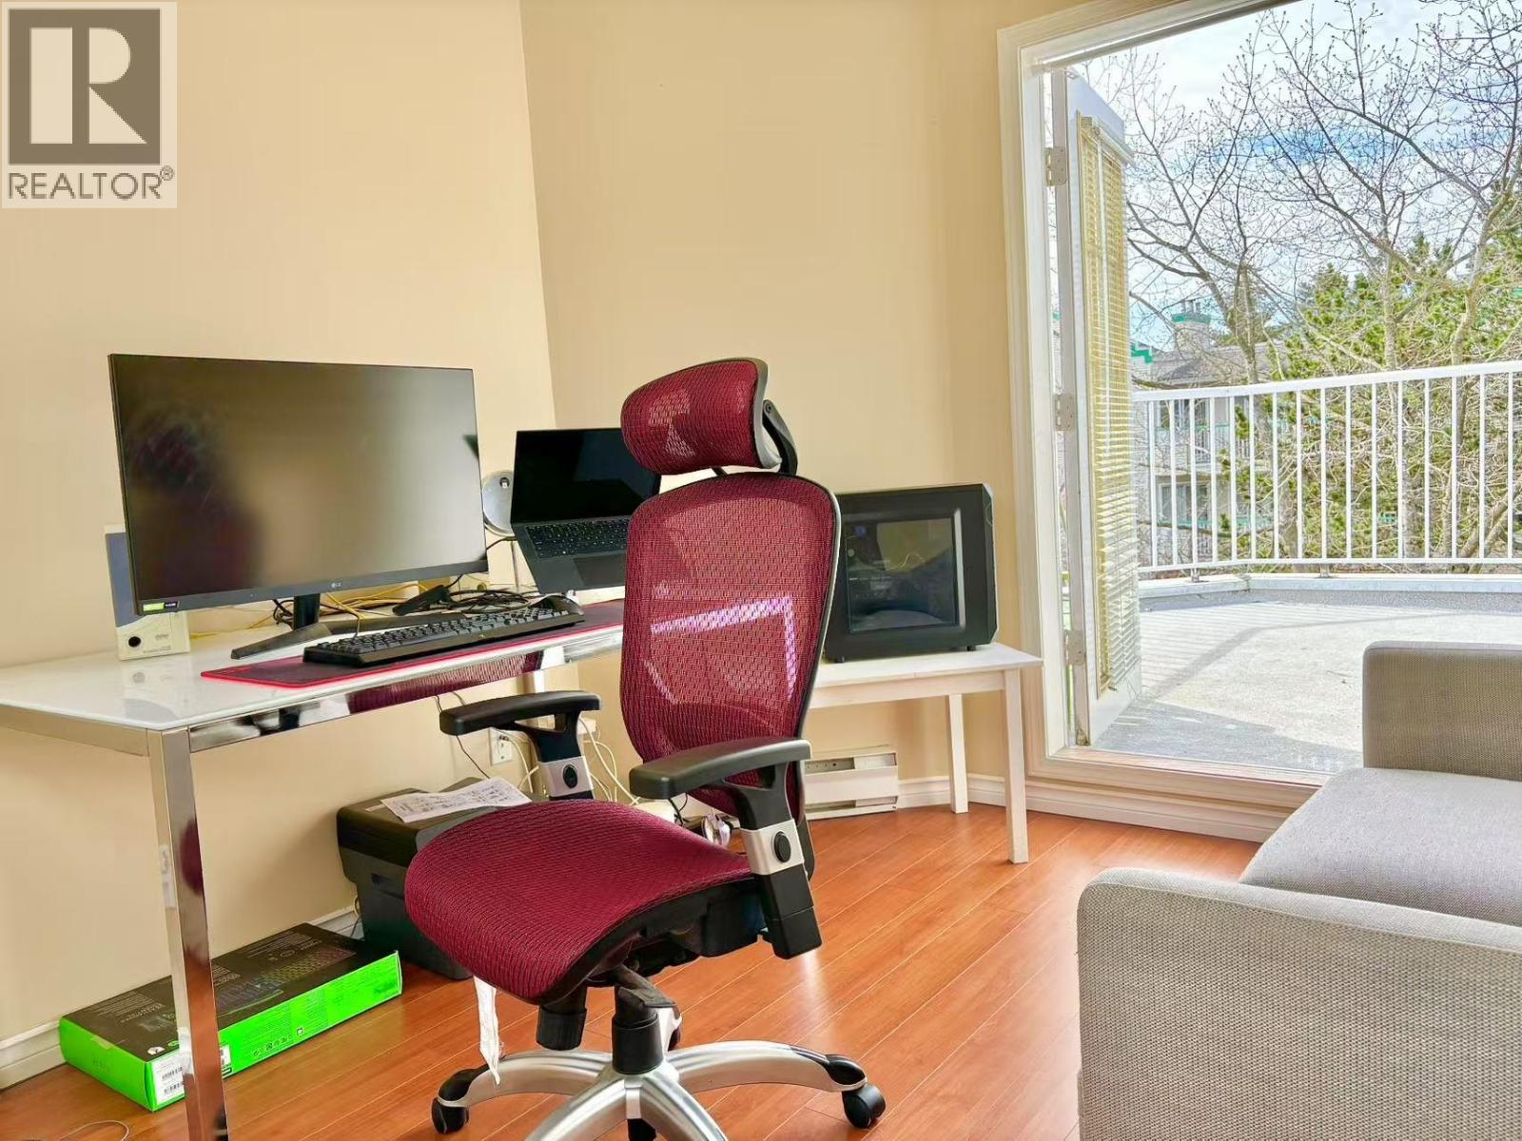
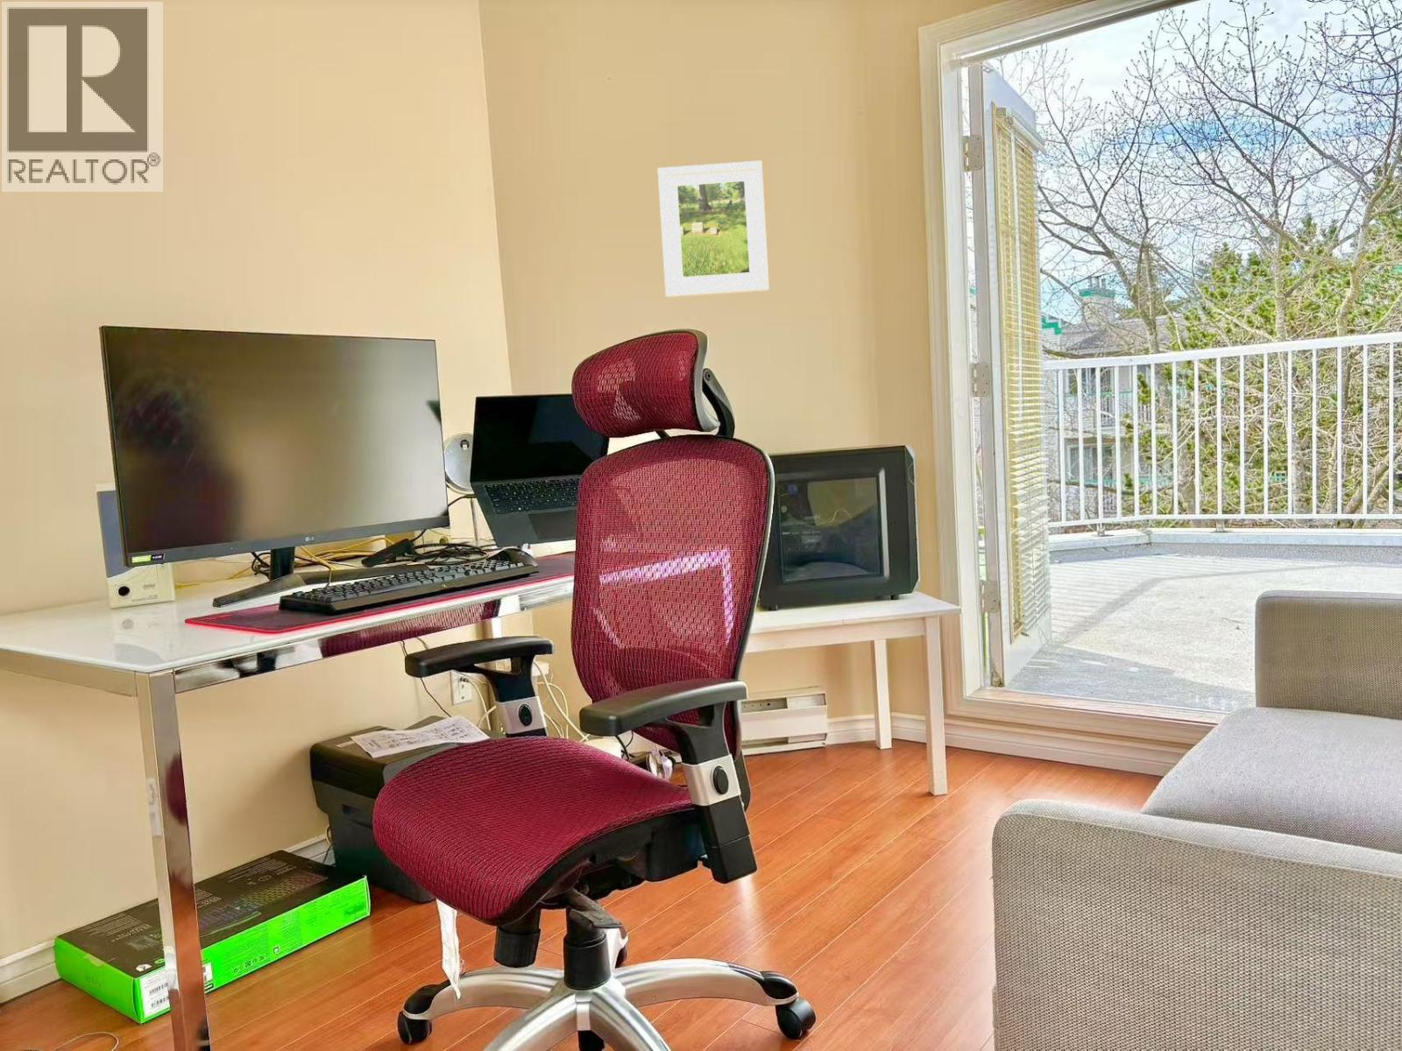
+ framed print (713, 230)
